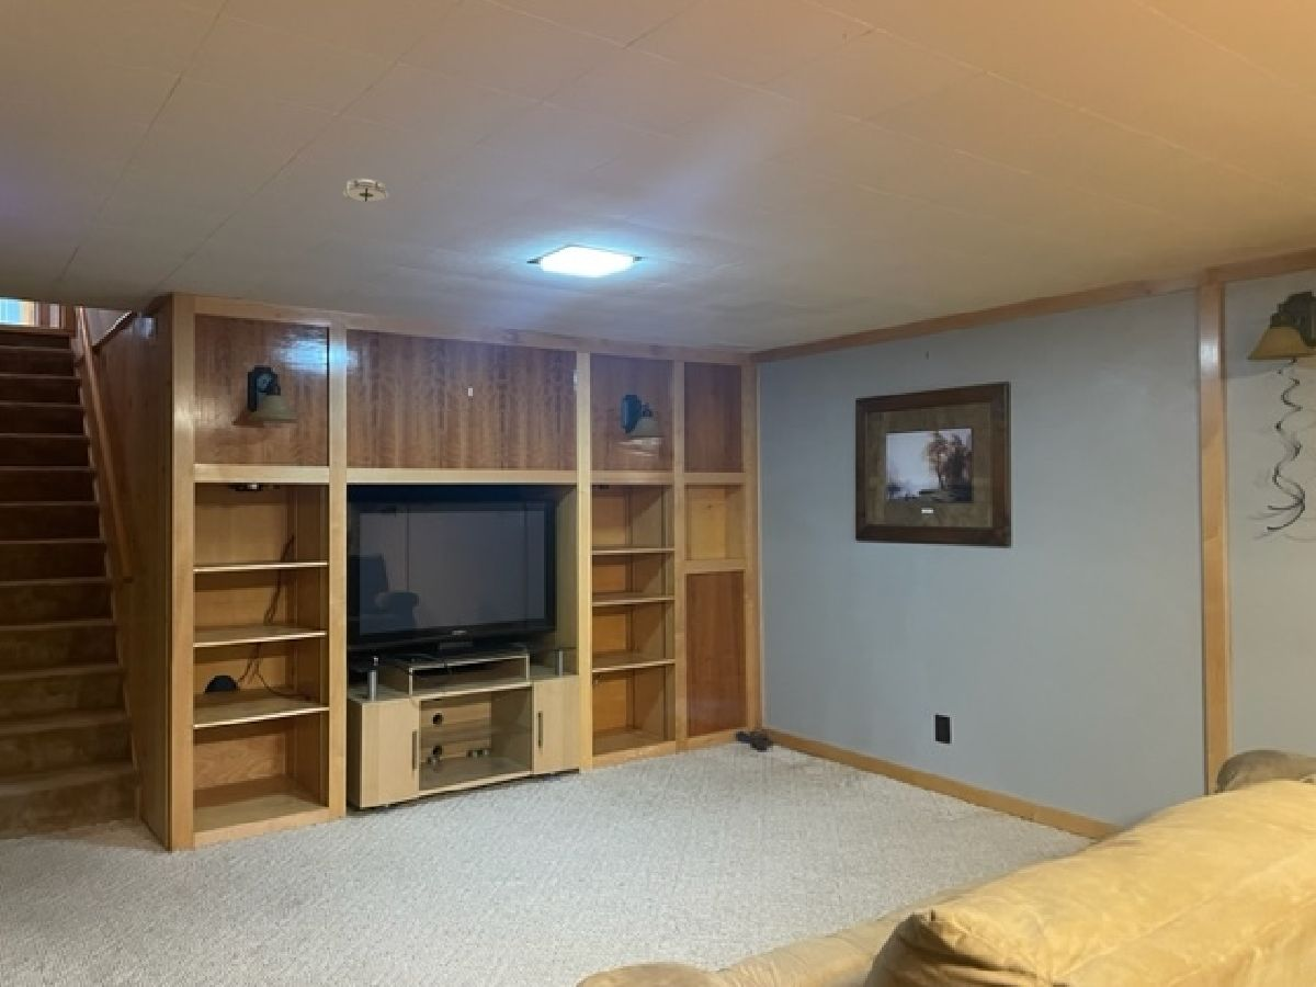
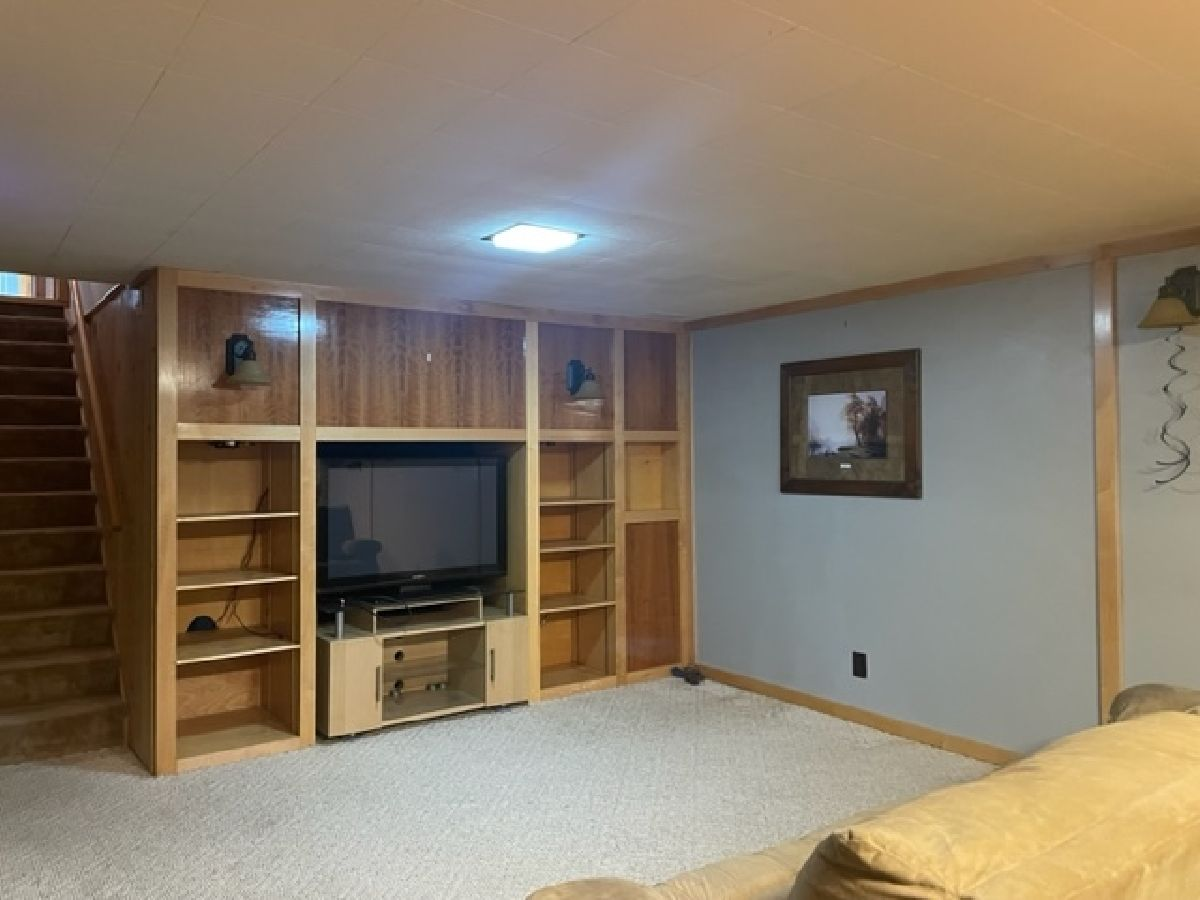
- smoke detector (364, 190)
